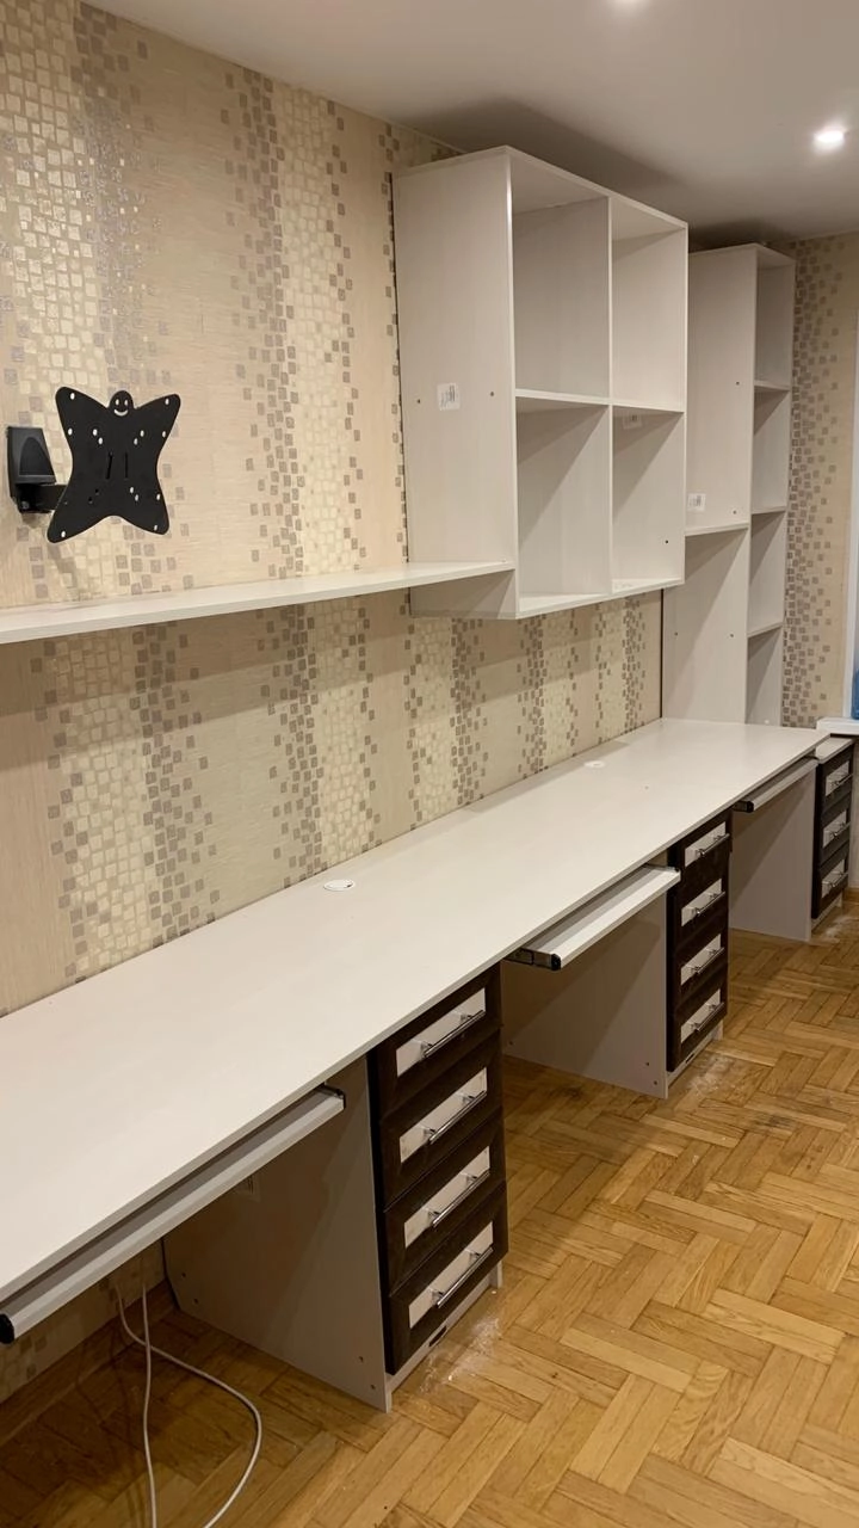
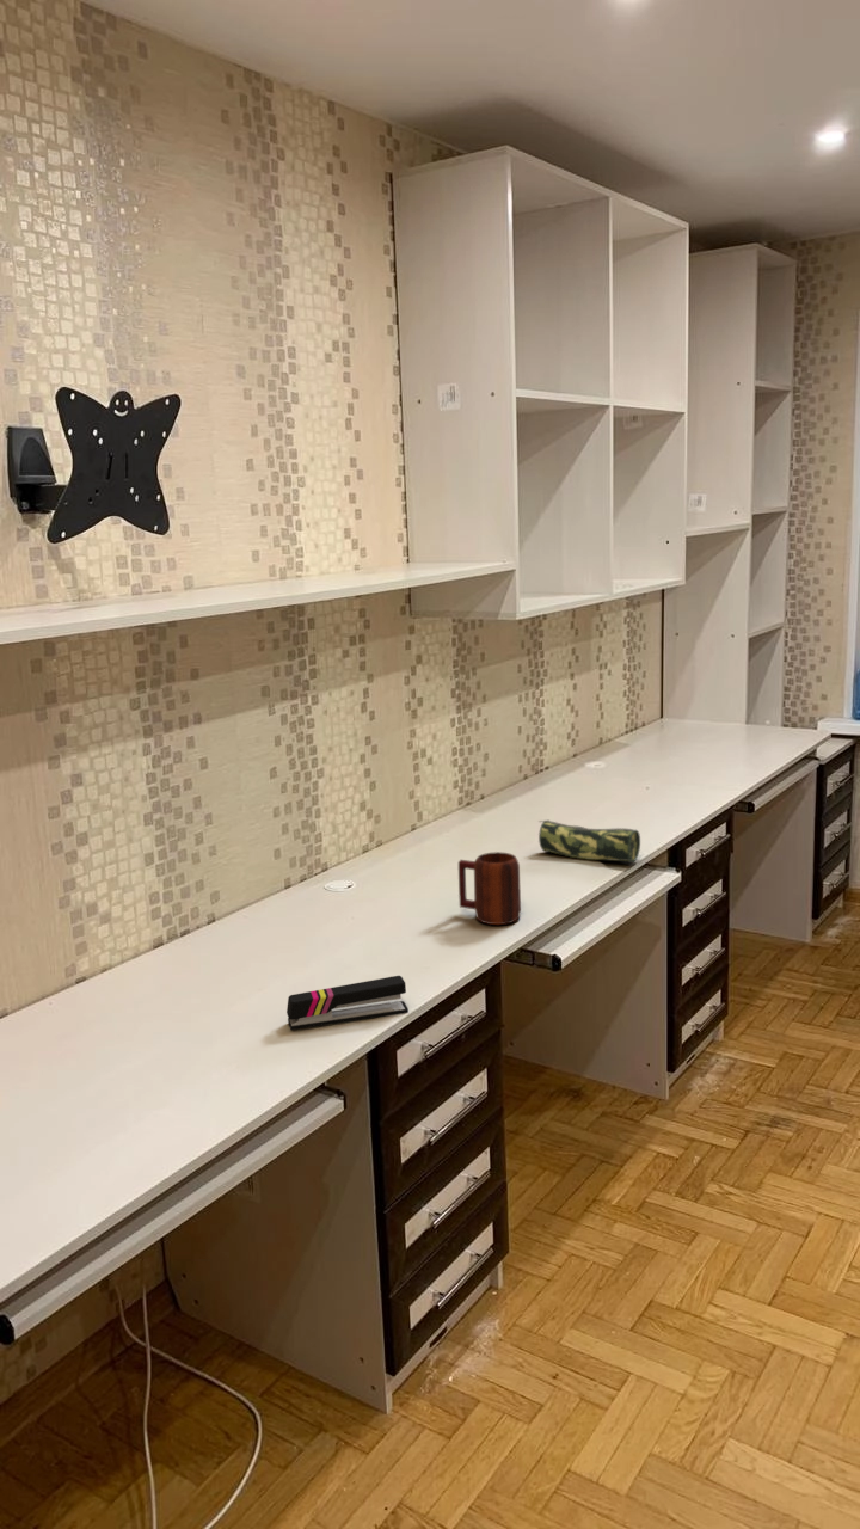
+ pencil case (586, 841)
+ mug (489, 886)
+ stapler (346, 1001)
